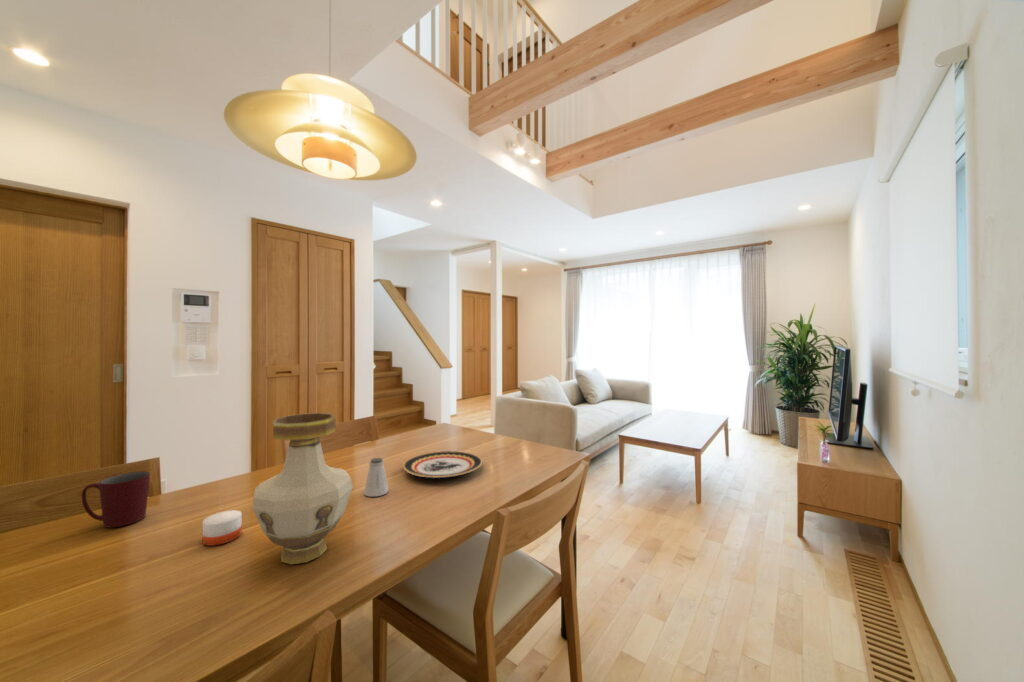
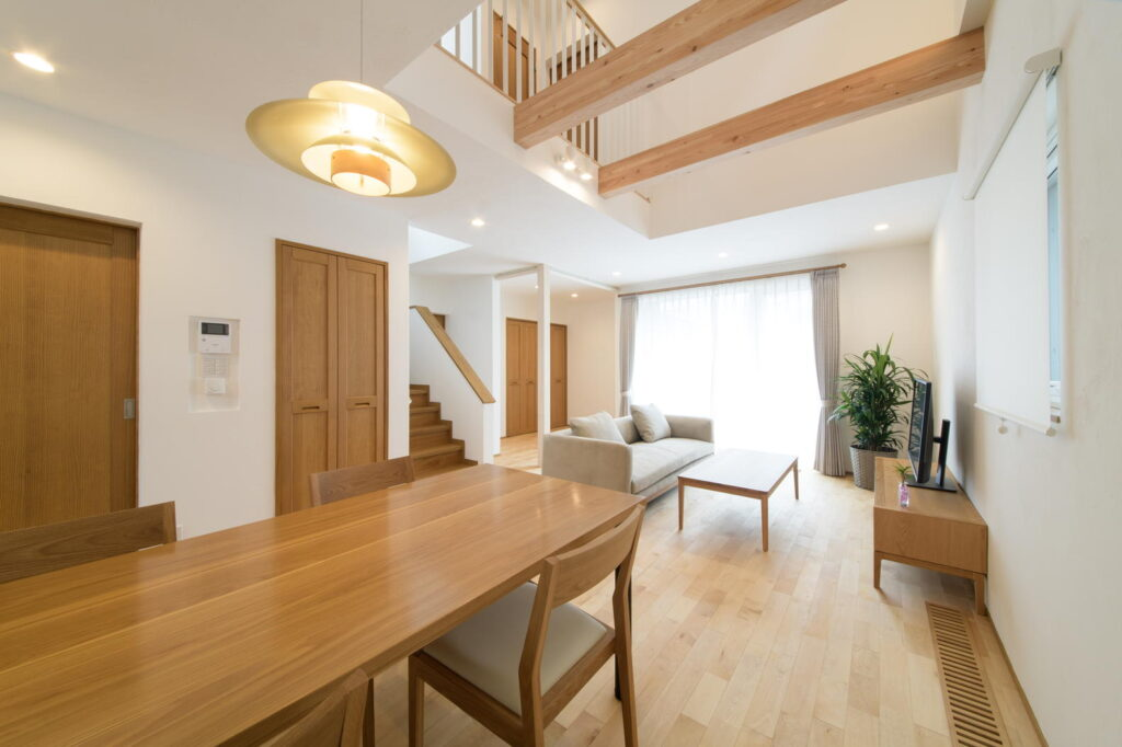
- candle (222, 516)
- mug (116, 500)
- vase (304, 484)
- saltshaker (376, 475)
- plate (443, 465)
